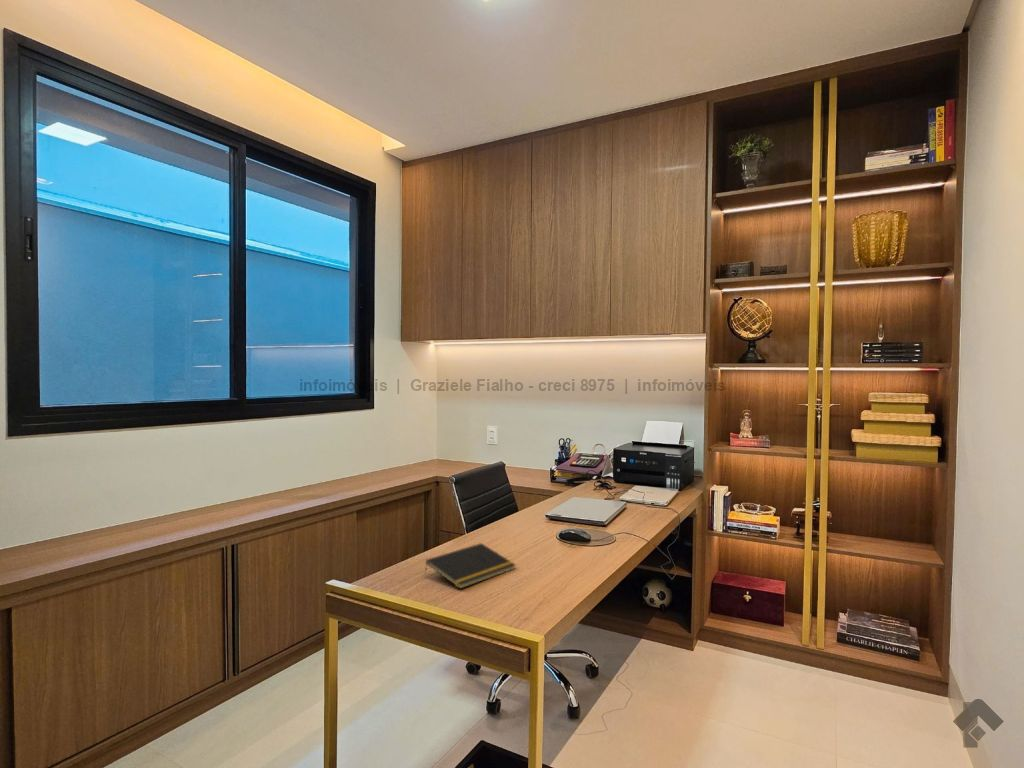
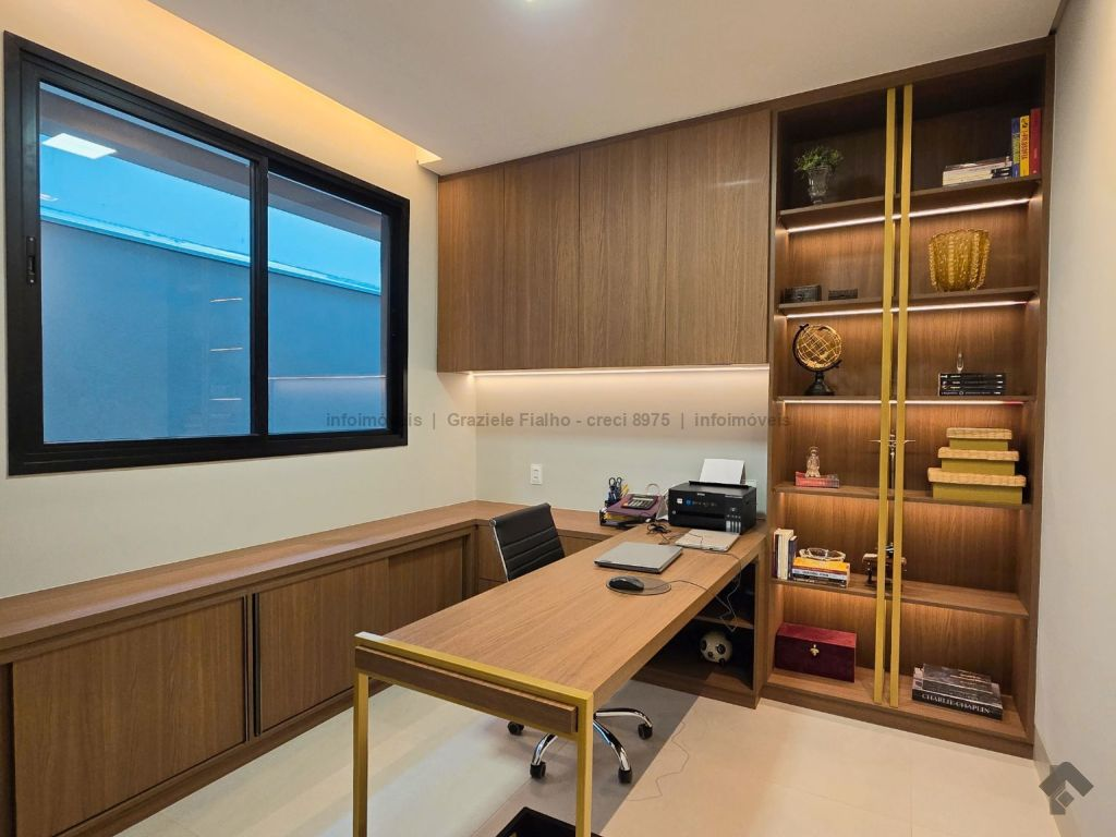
- notepad (471, 564)
